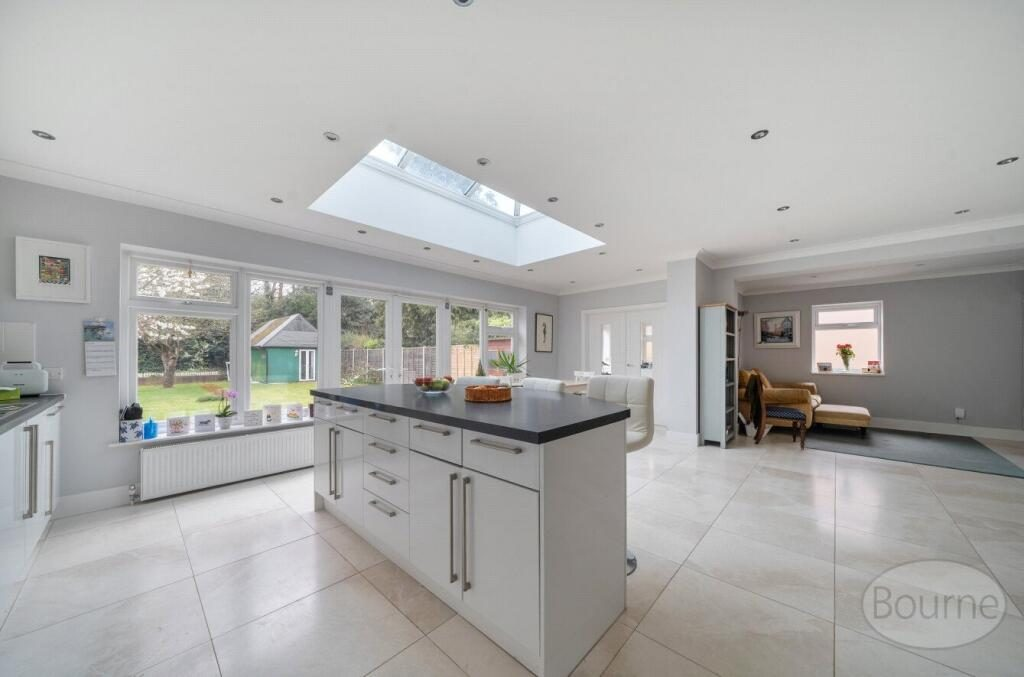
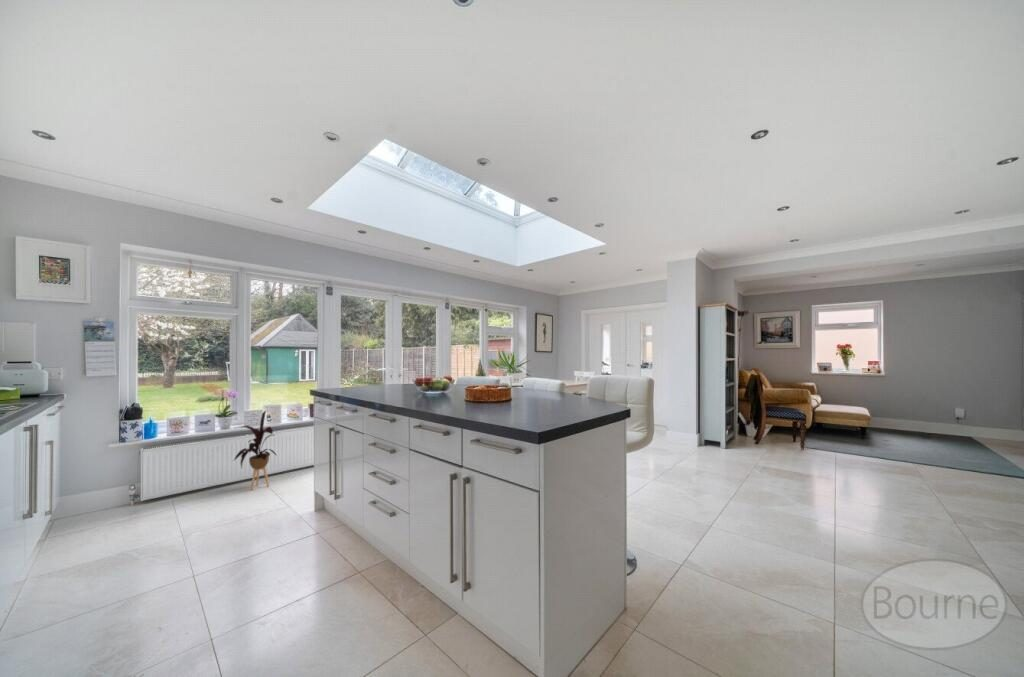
+ house plant (255, 449)
